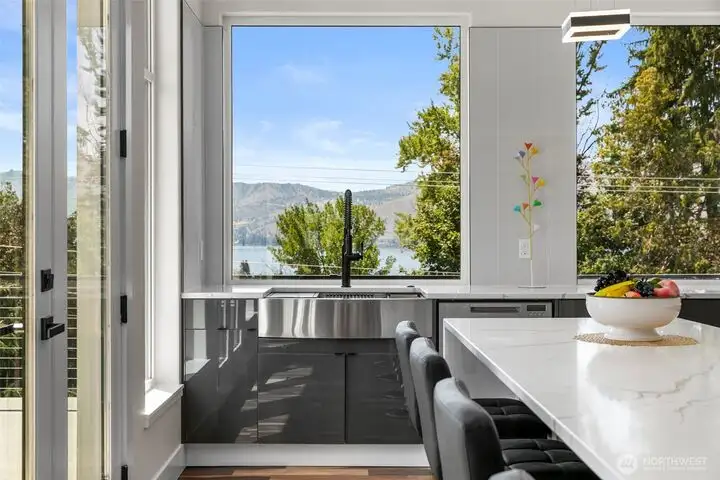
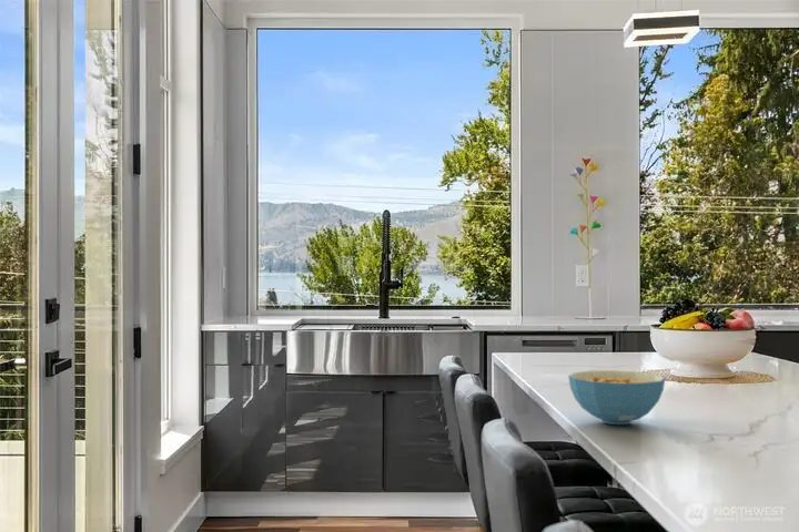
+ cereal bowl (616, 399)
